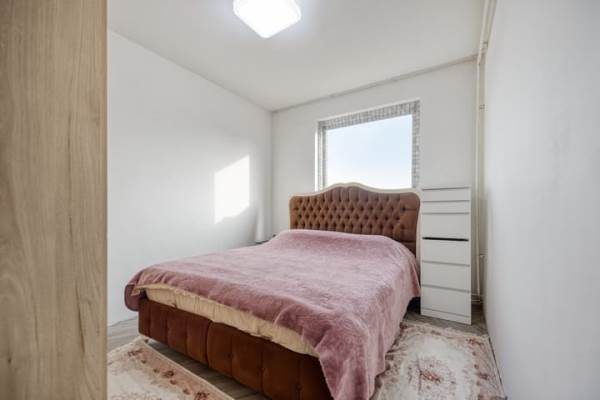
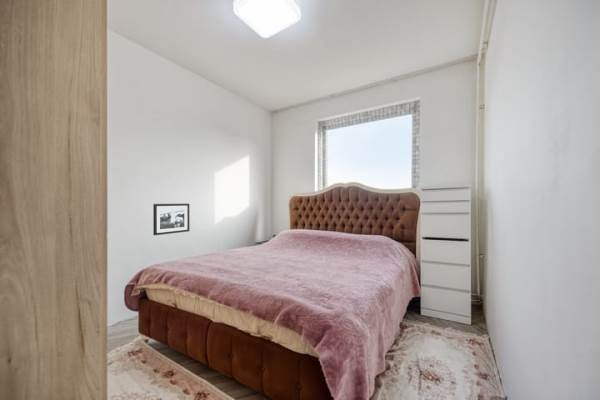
+ picture frame (172, 218)
